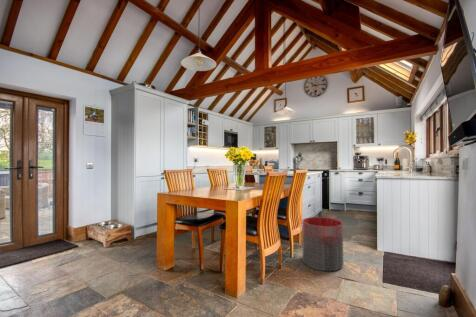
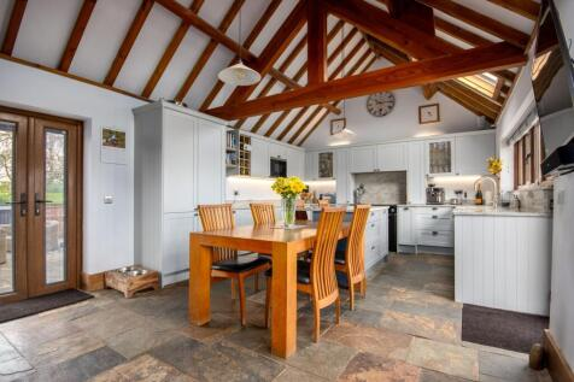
- trash can (322, 242)
